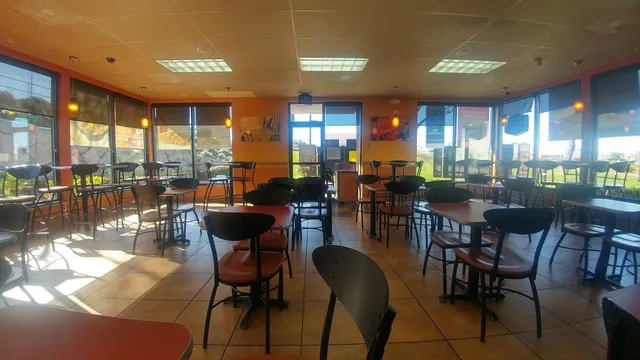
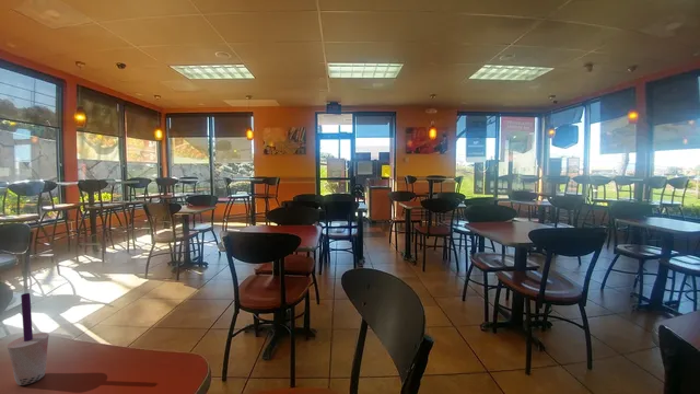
+ beverage cup (28, 337)
